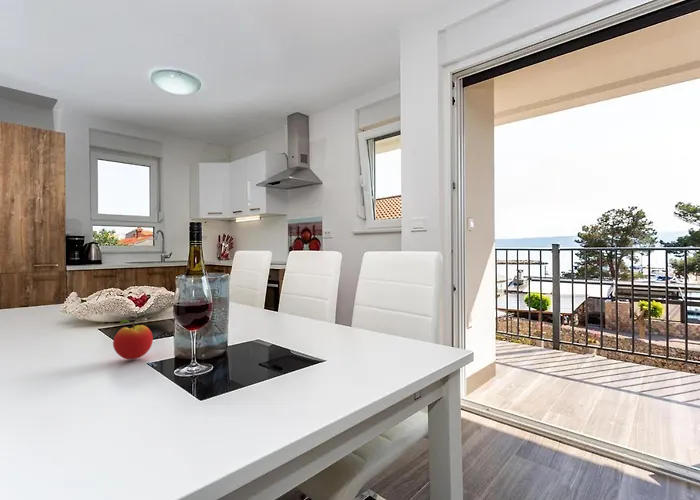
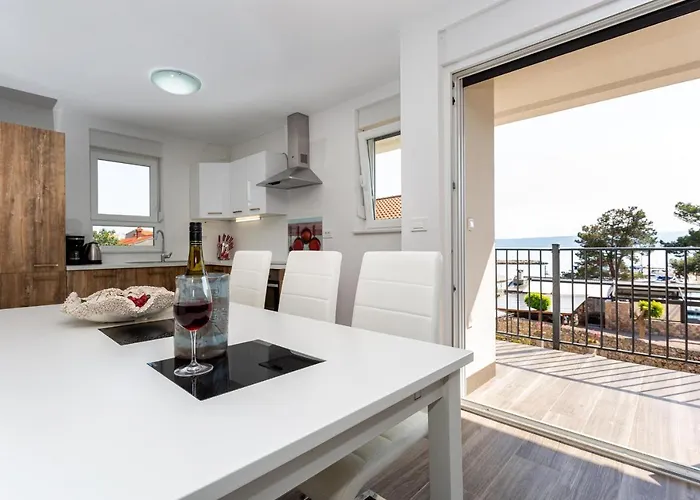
- apple (133, 338)
